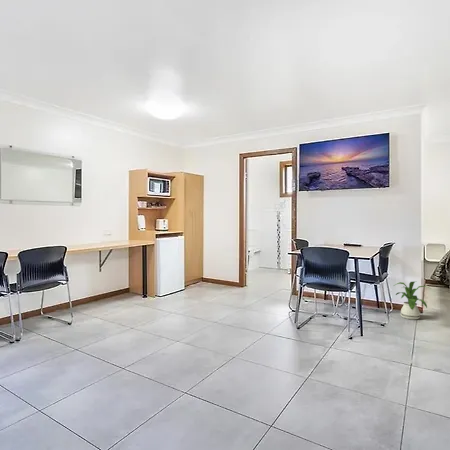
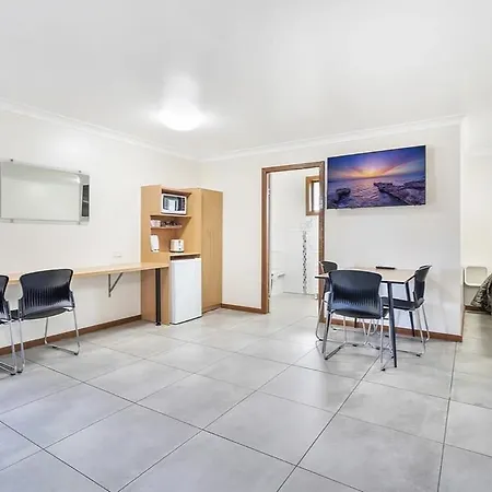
- house plant (411, 297)
